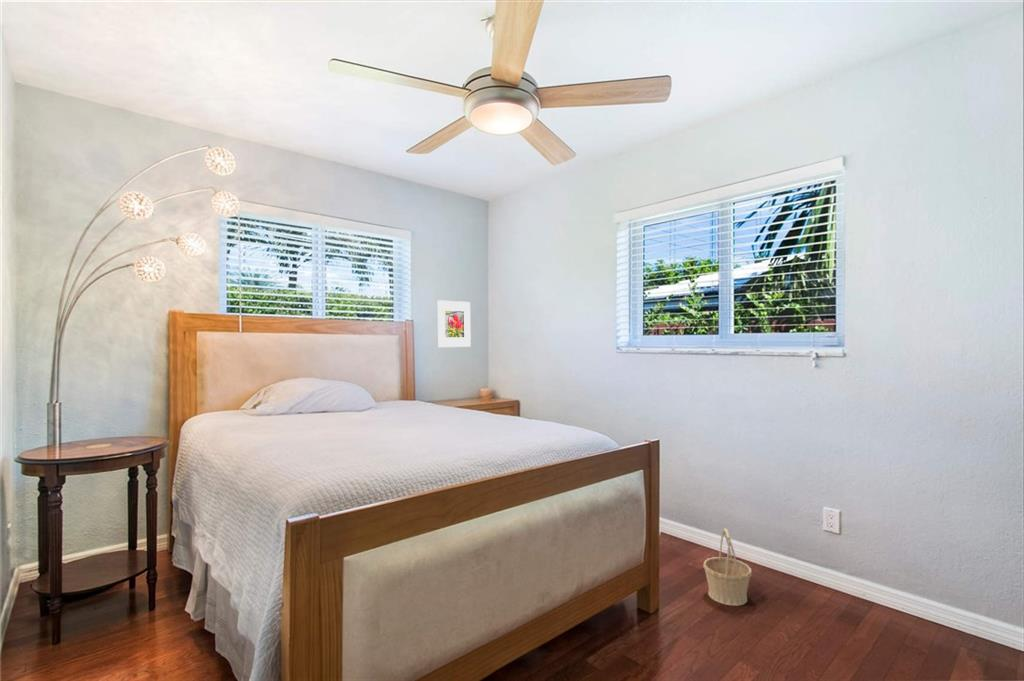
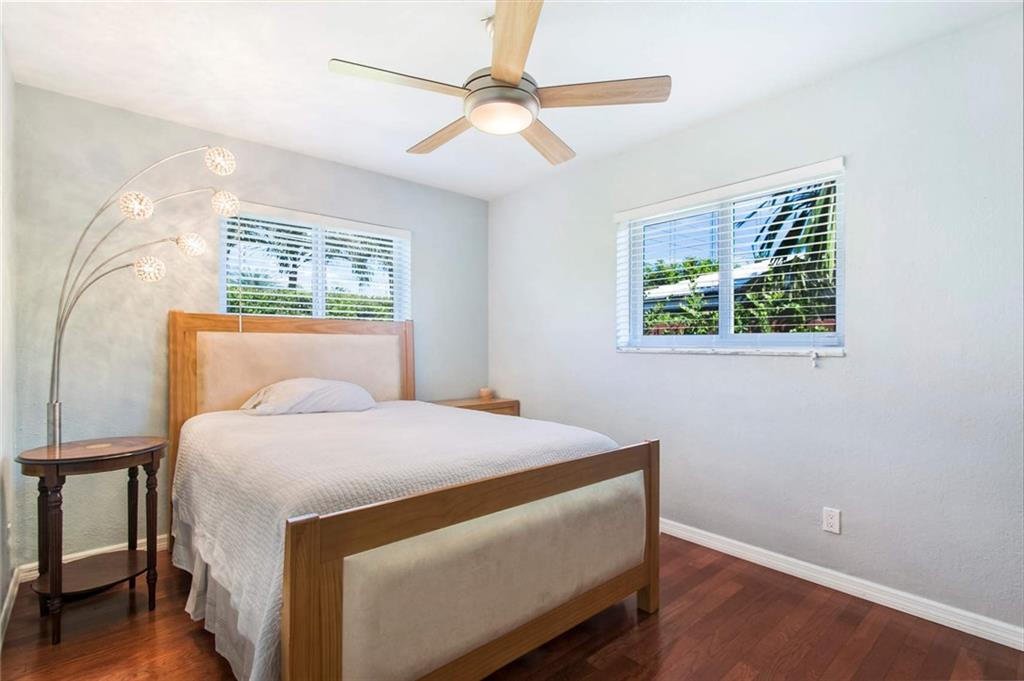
- basket (727, 563)
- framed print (454, 324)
